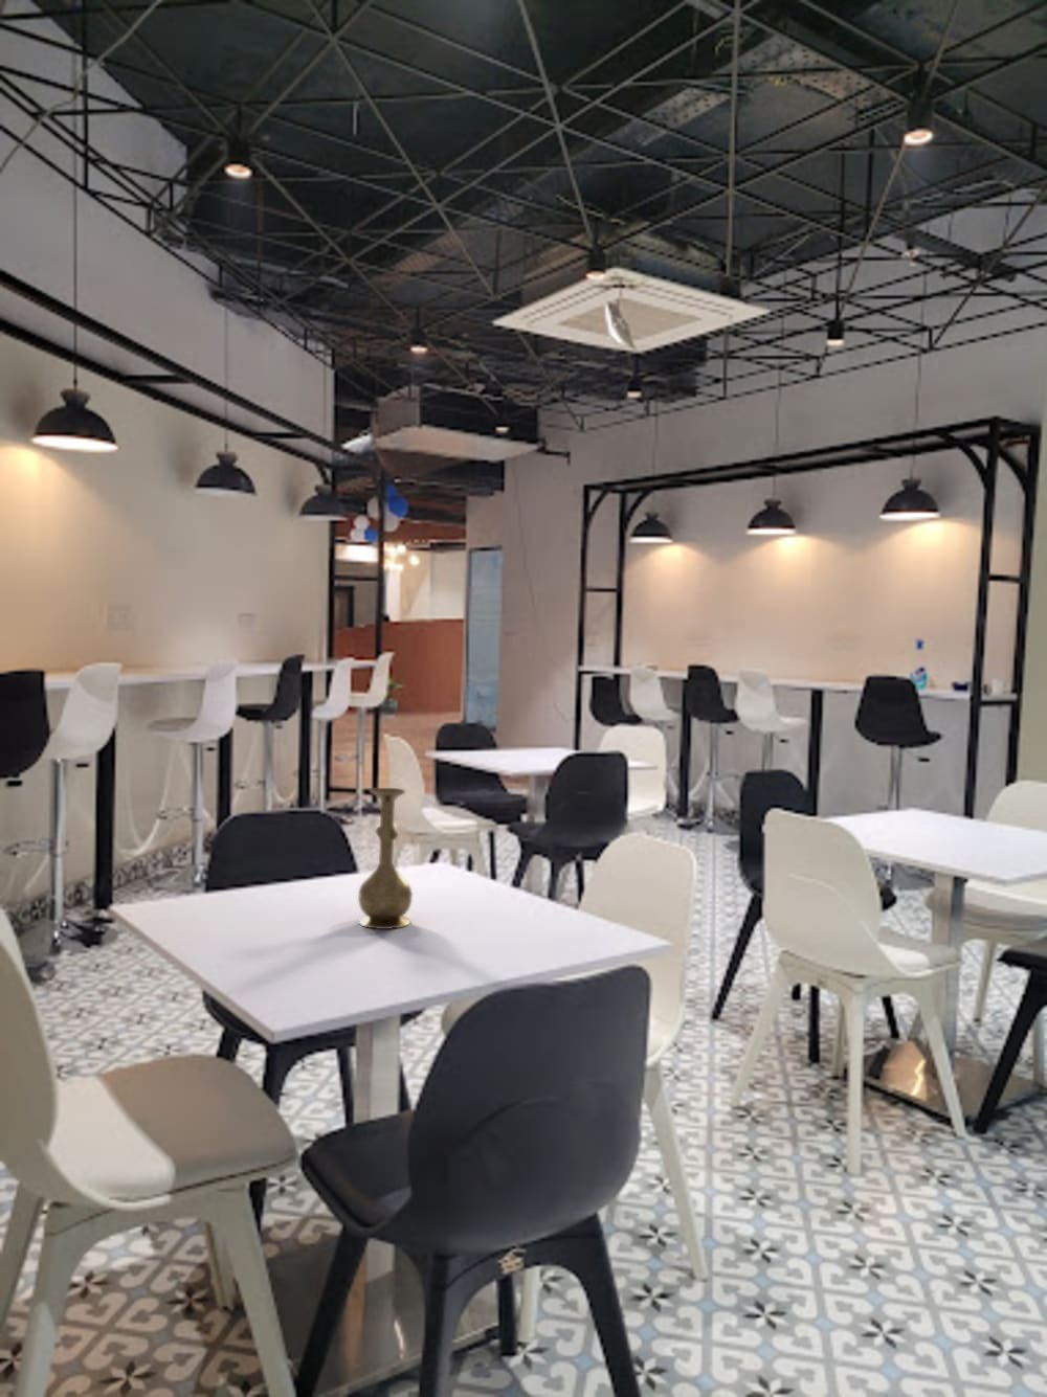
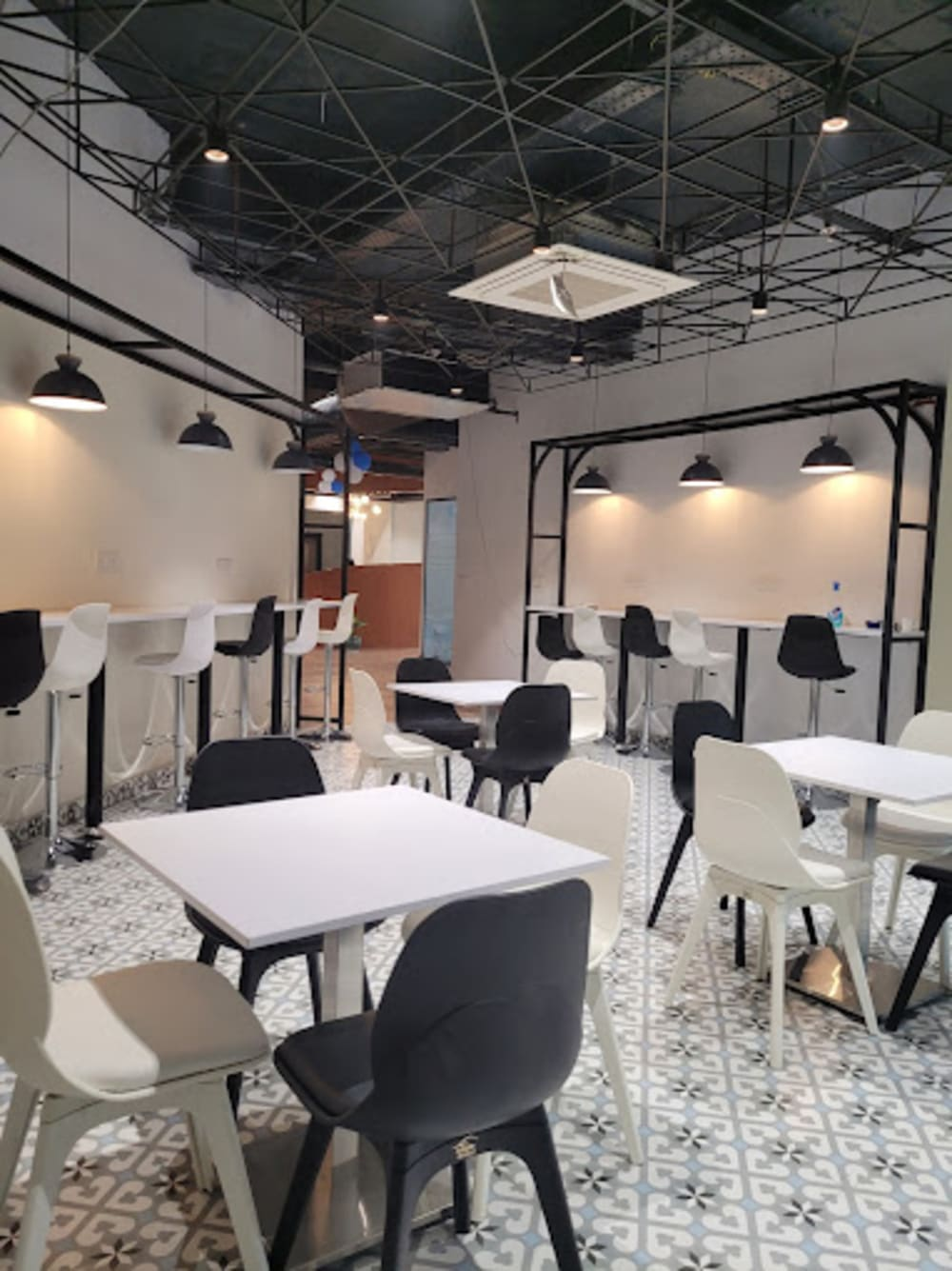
- vase (386, 856)
